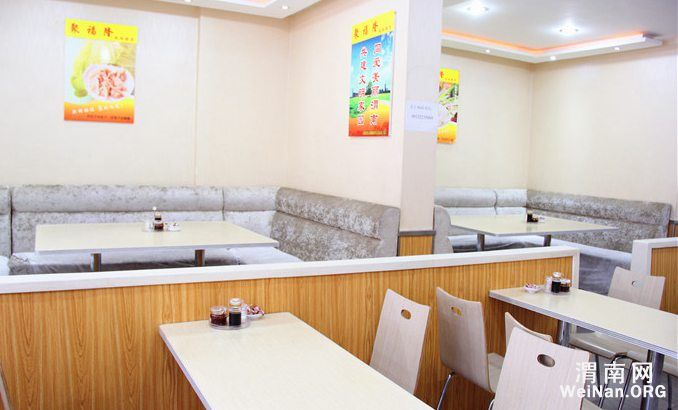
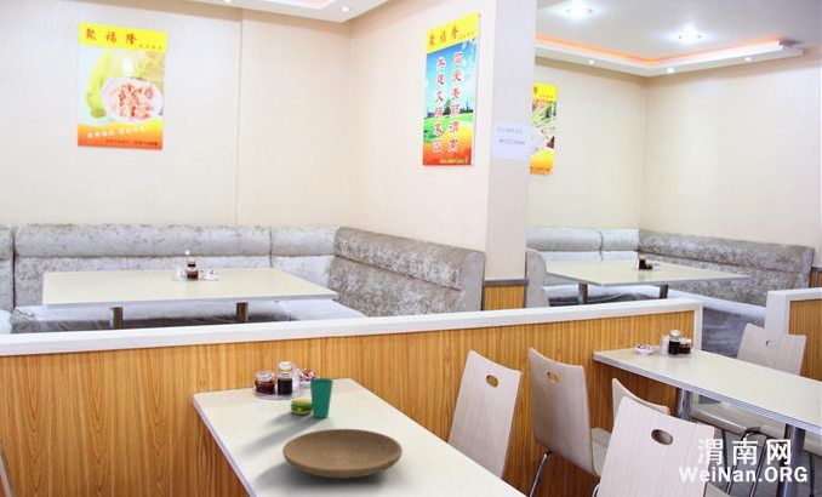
+ cup (312, 396)
+ plate (342, 457)
